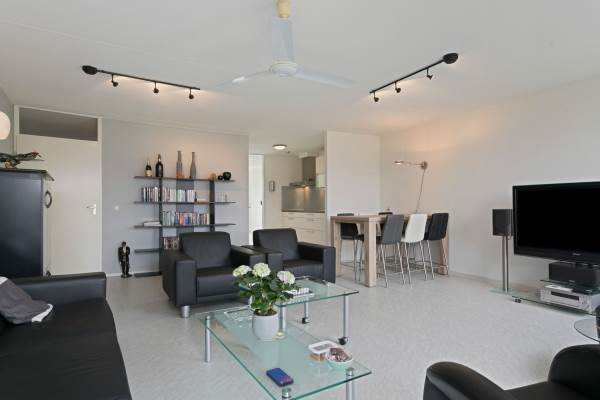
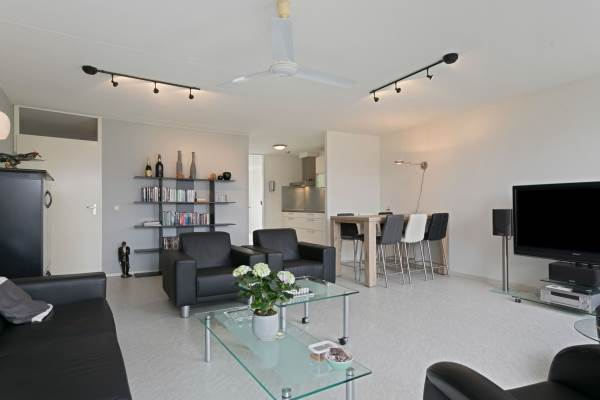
- smartphone (279, 376)
